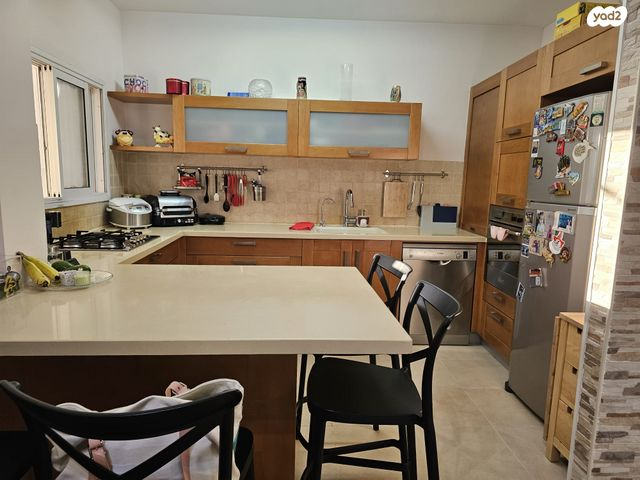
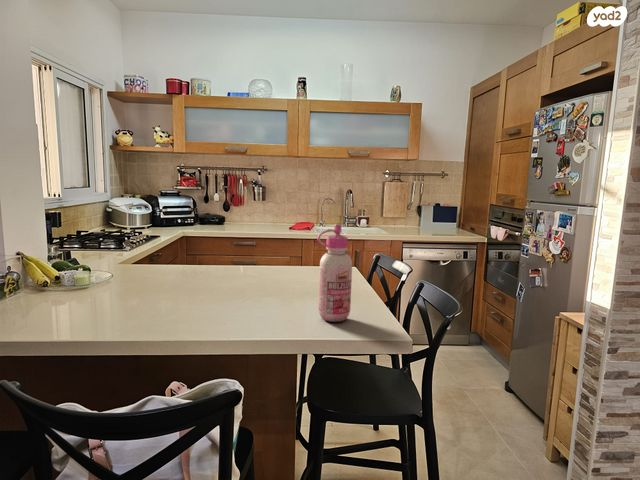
+ glue bottle (335, 271)
